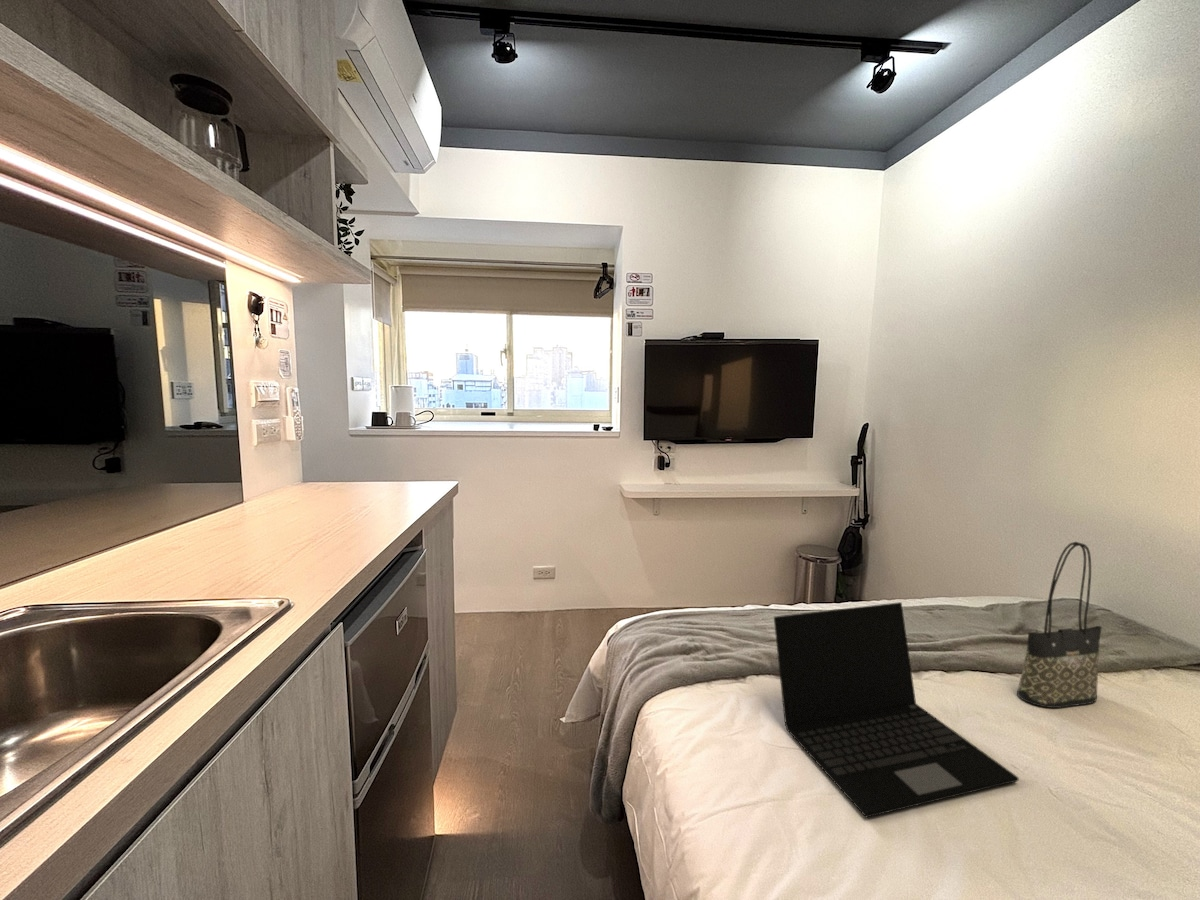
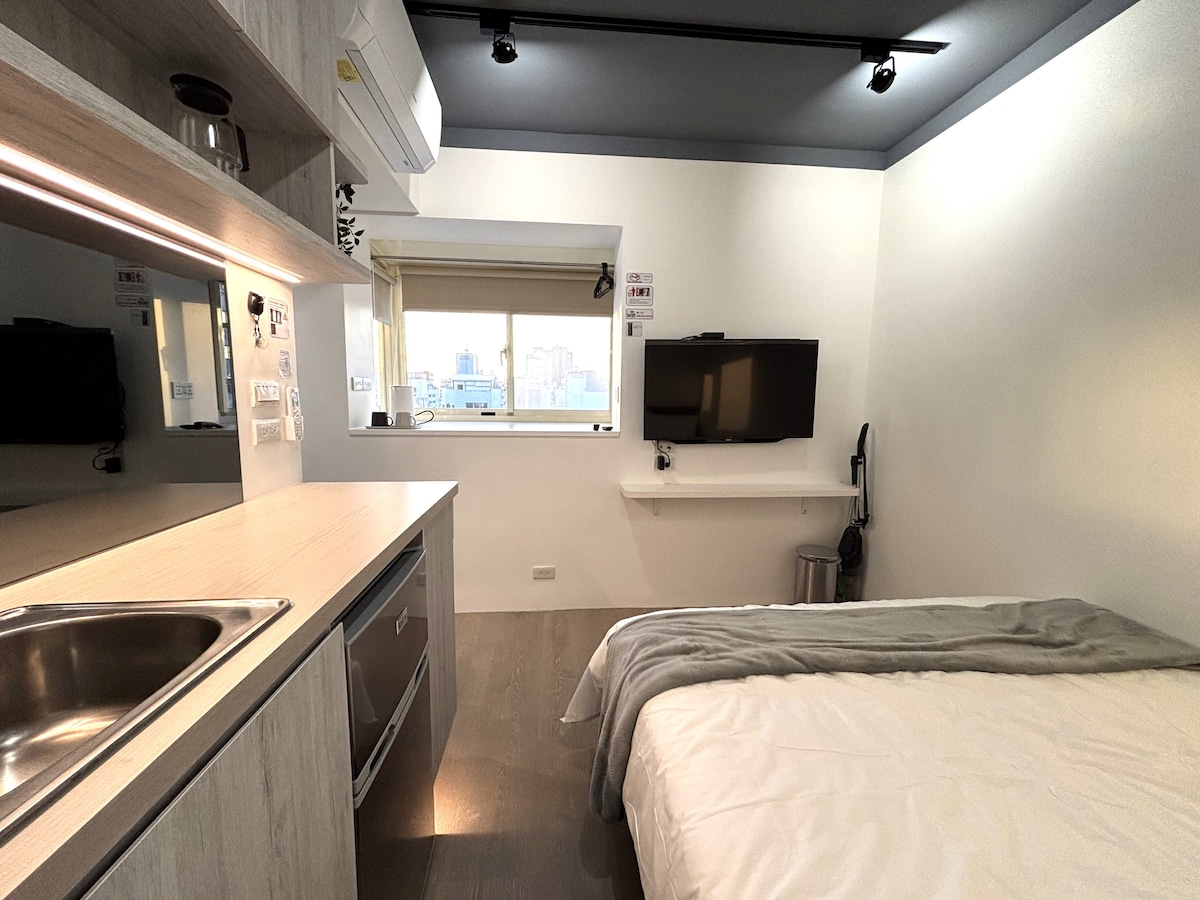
- tote bag (1068, 628)
- laptop (885, 692)
